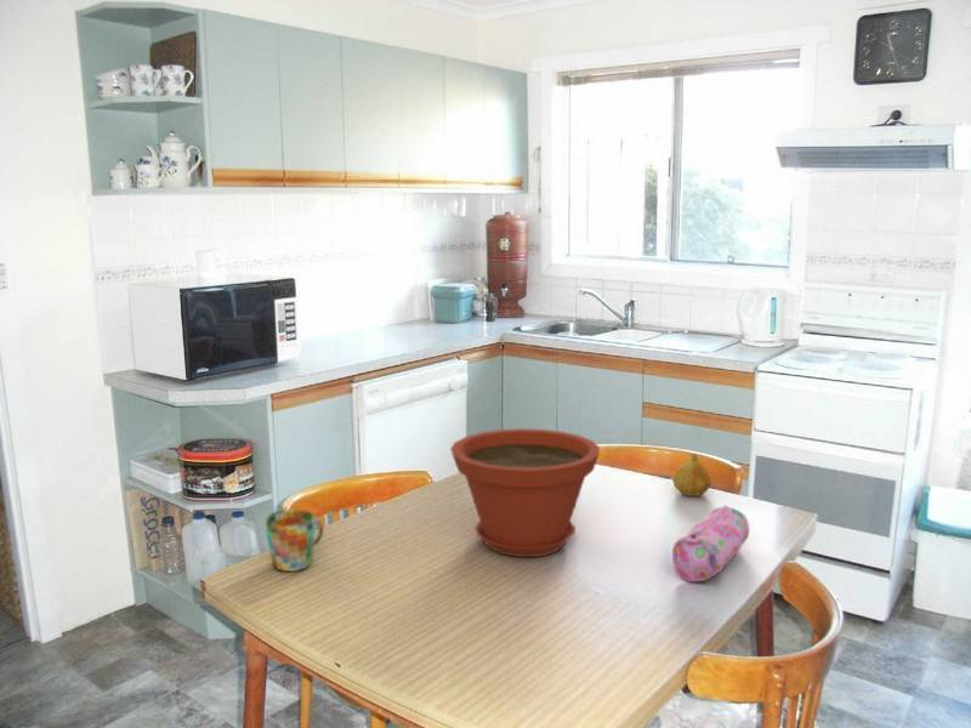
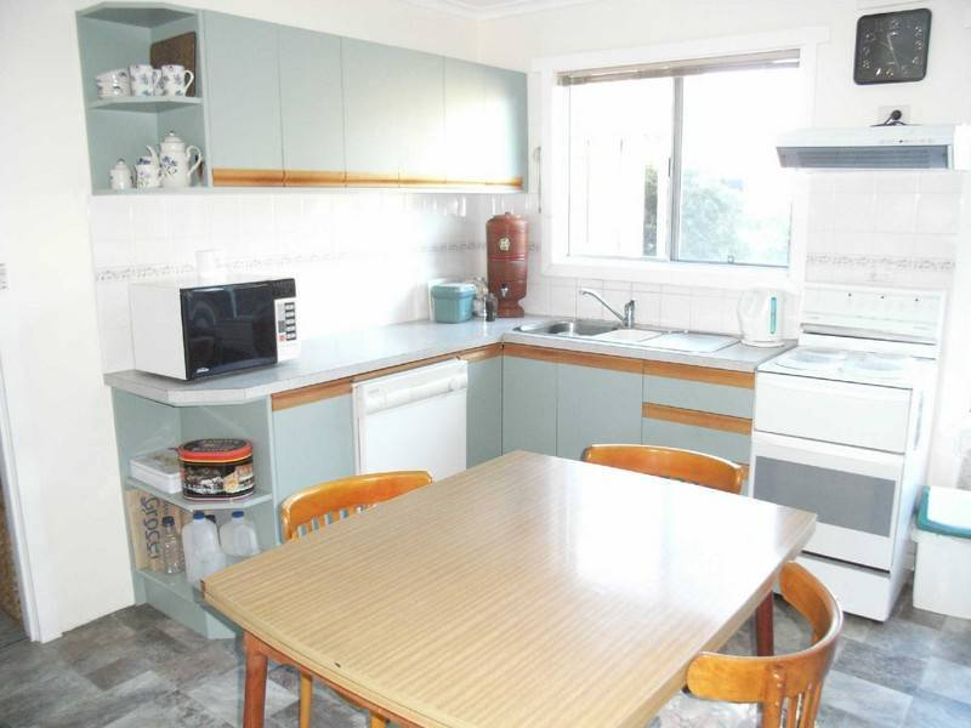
- pencil case (711, 541)
- plant pot (524, 494)
- fruit (692, 473)
- mug (297, 538)
